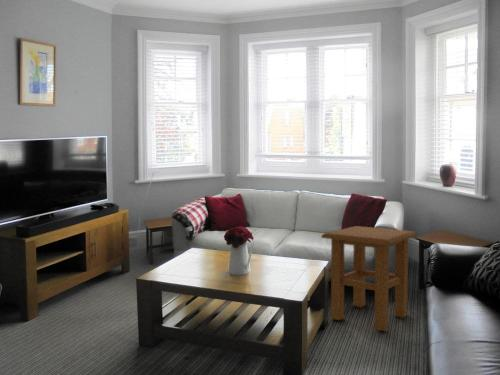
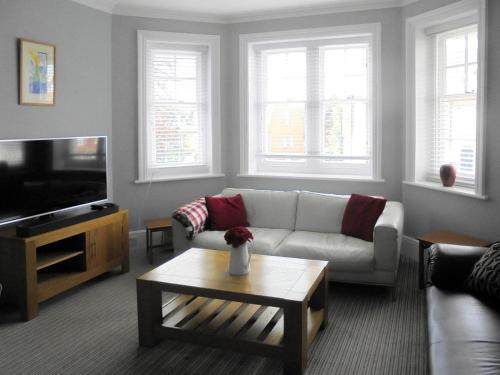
- side table (369, 274)
